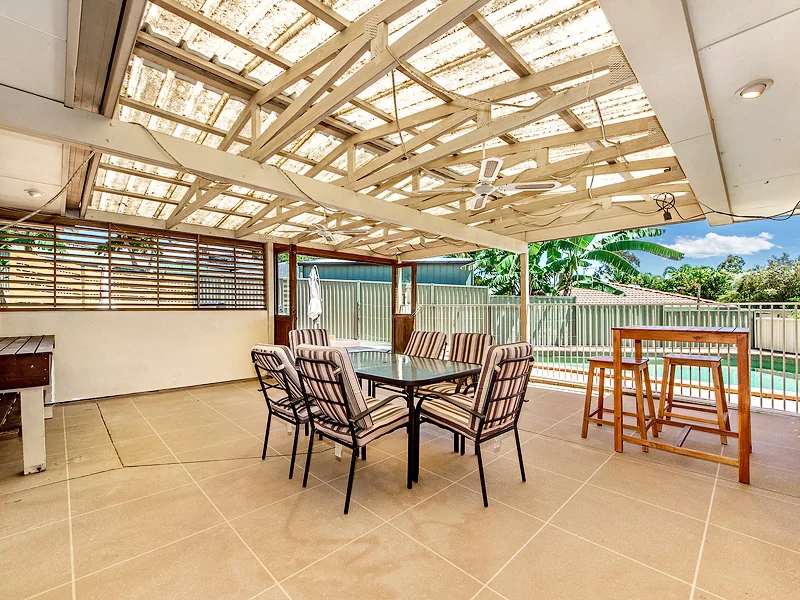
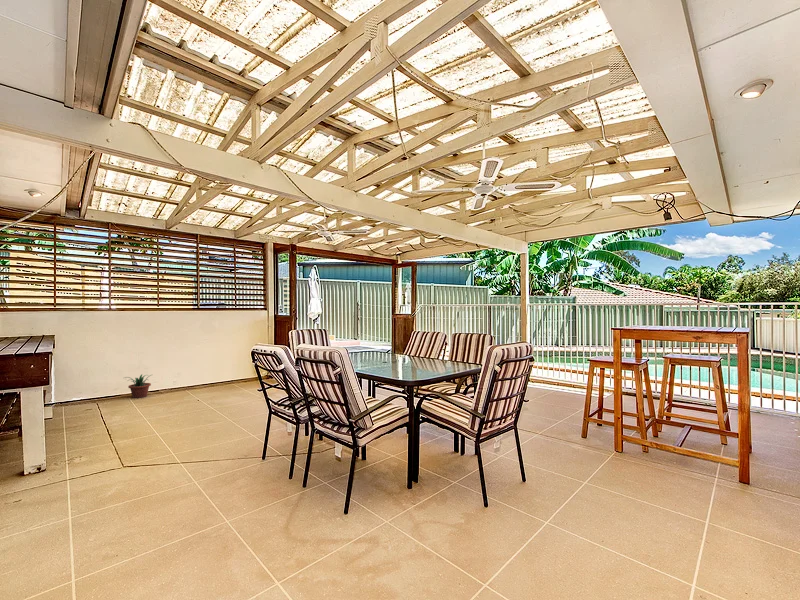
+ potted plant (138, 386)
